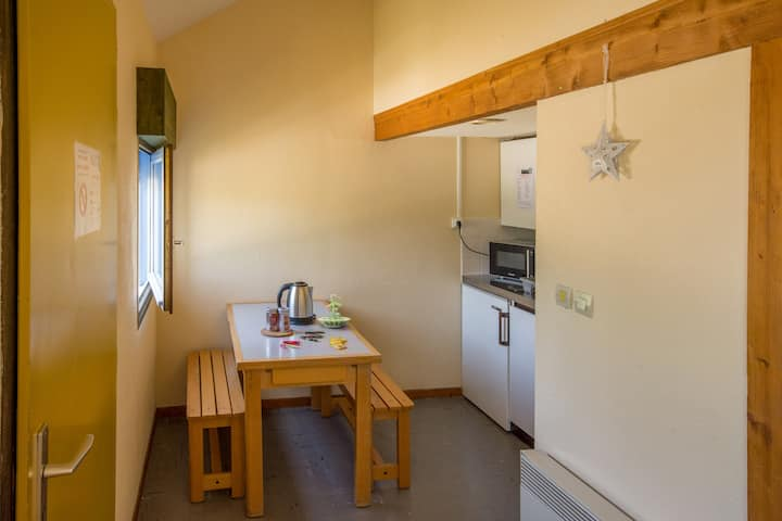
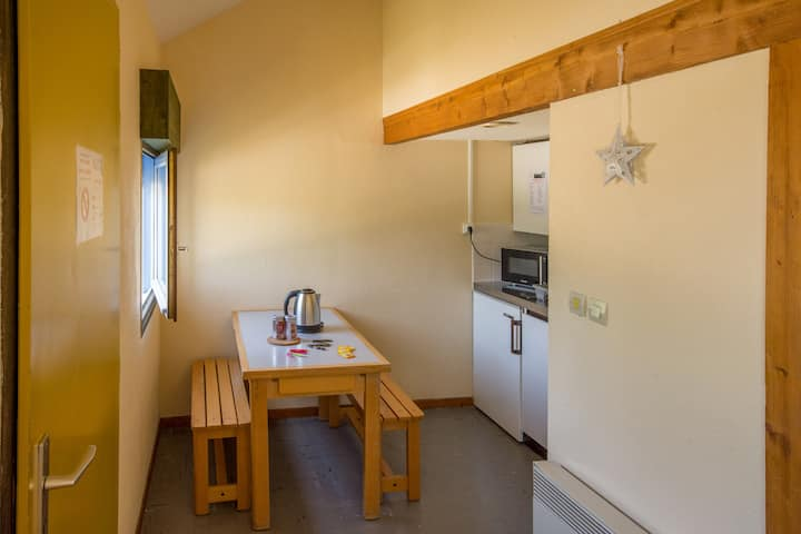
- terrarium (332, 300)
